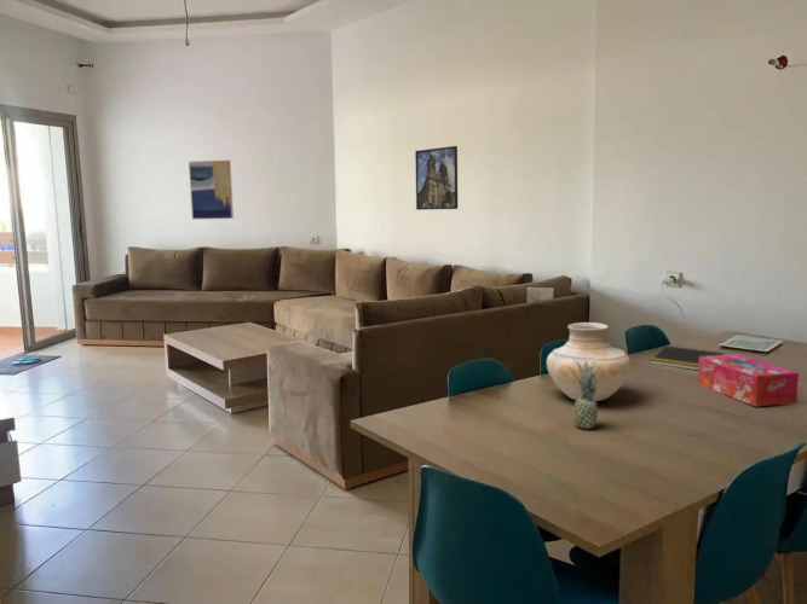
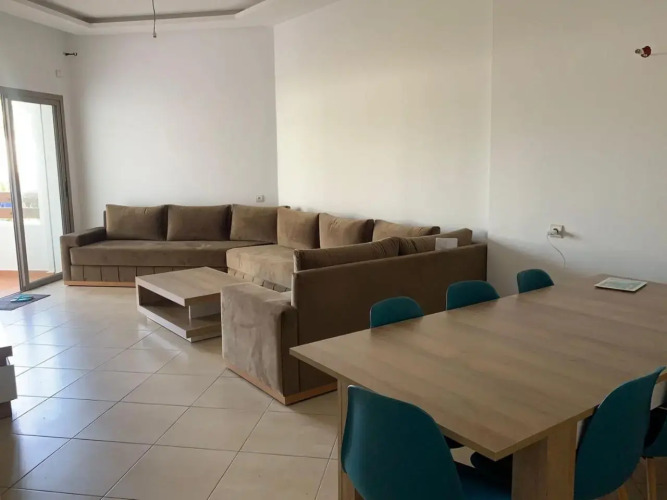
- wall art (211, 190)
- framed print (436, 179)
- vase (588, 361)
- notepad (686, 358)
- fruit (586, 393)
- tissue box (745, 378)
